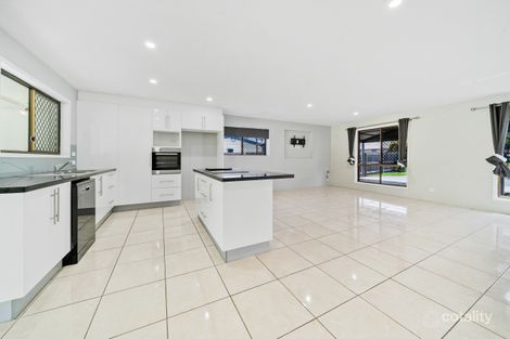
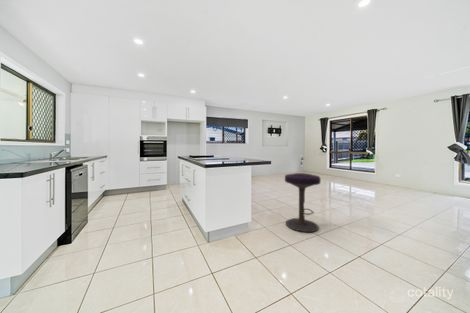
+ stool (301, 199)
